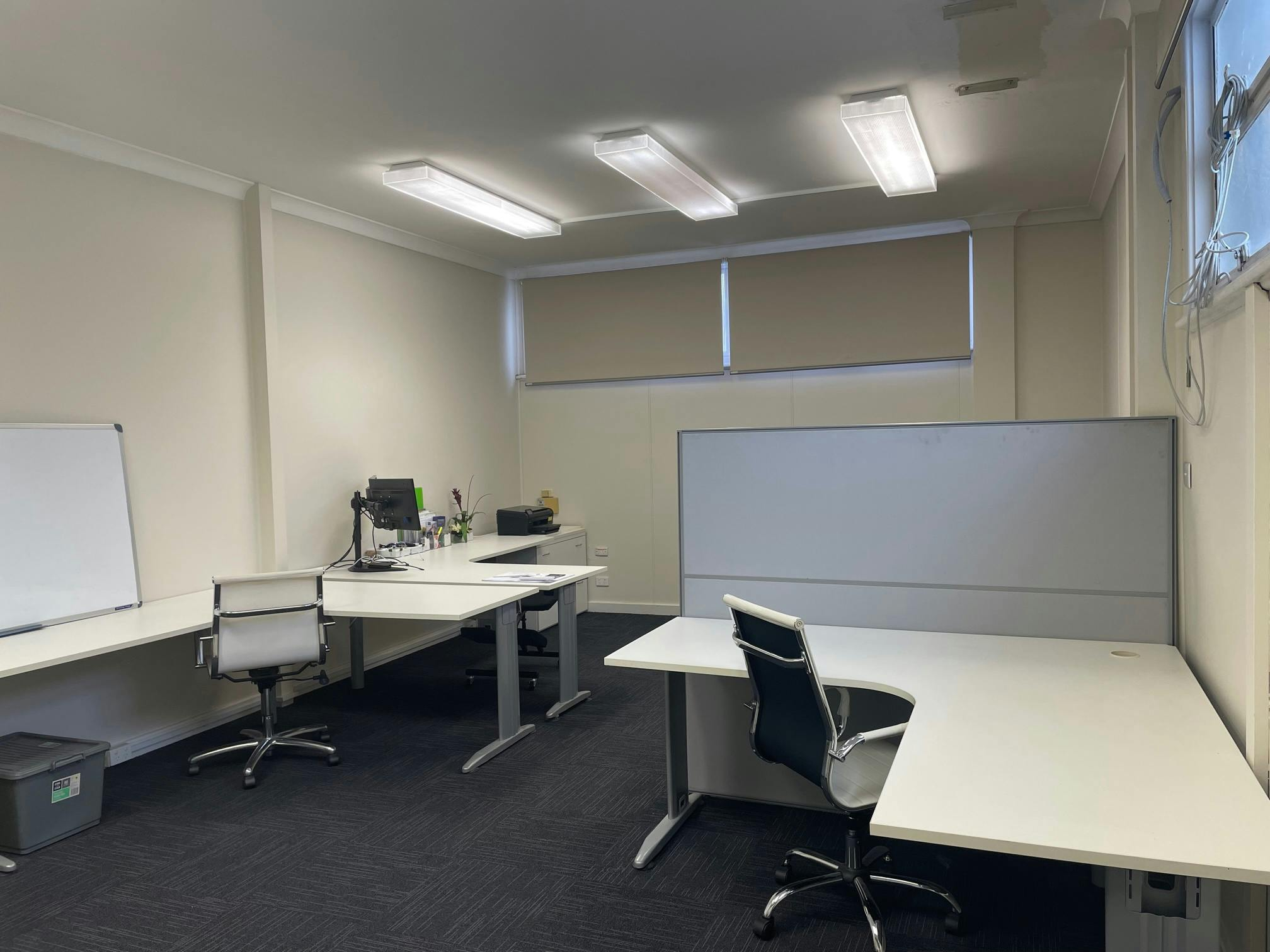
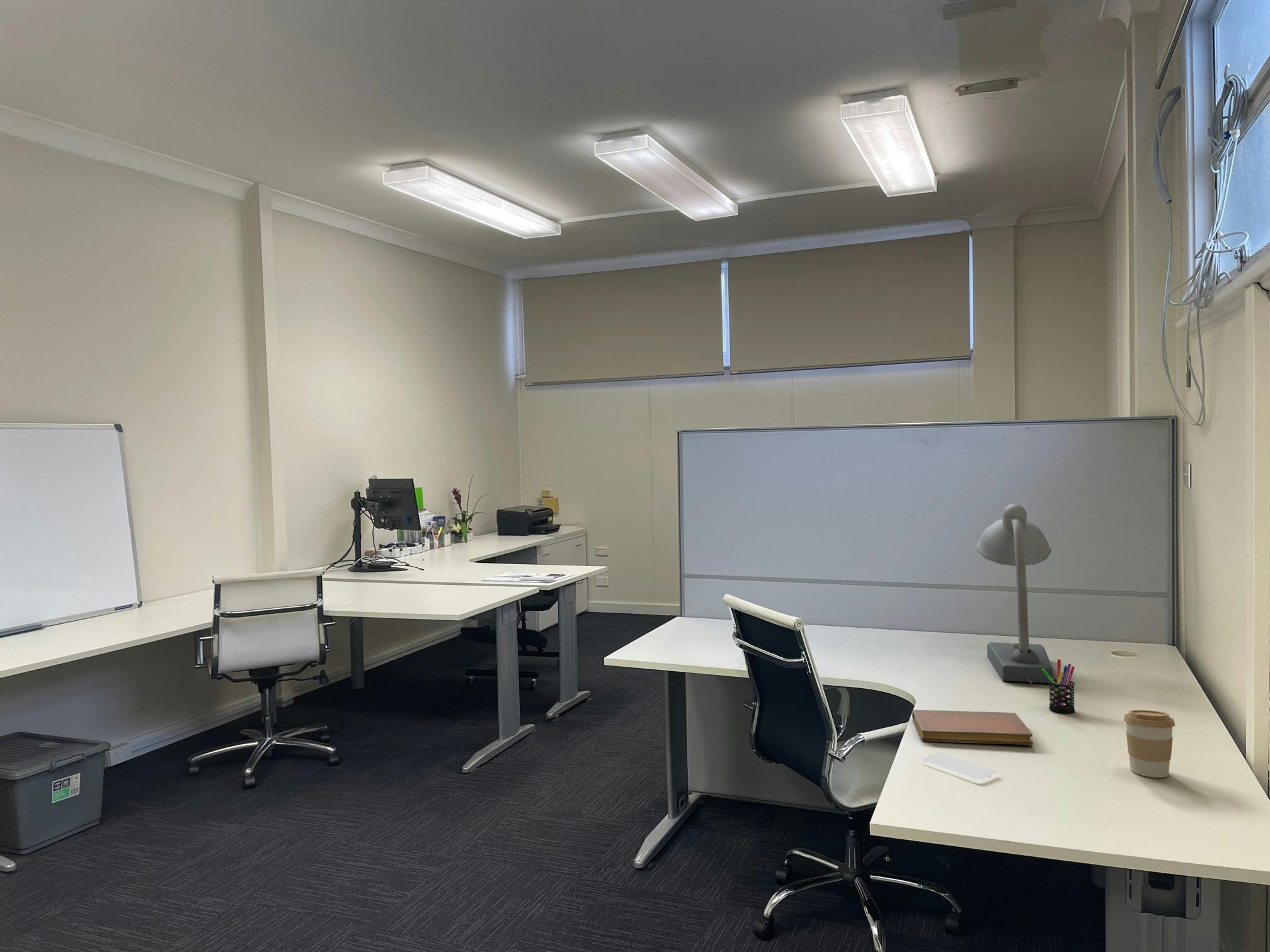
+ smartphone (958, 766)
+ coffee cup (1149, 741)
+ pen holder (1058, 685)
+ desk lamp (1019, 585)
+ notebook (970, 726)
